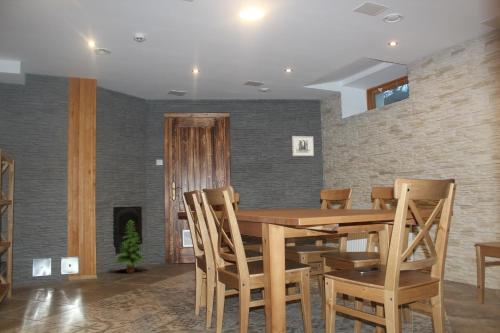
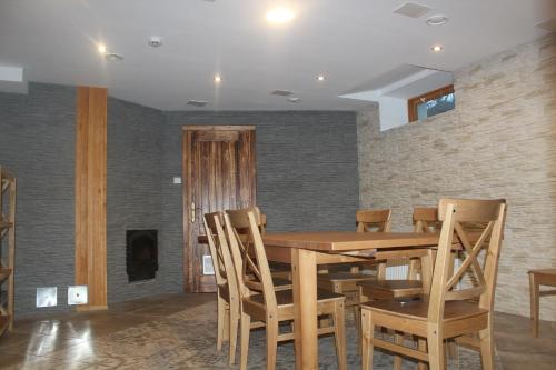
- tree (130, 245)
- wall art (303, 146)
